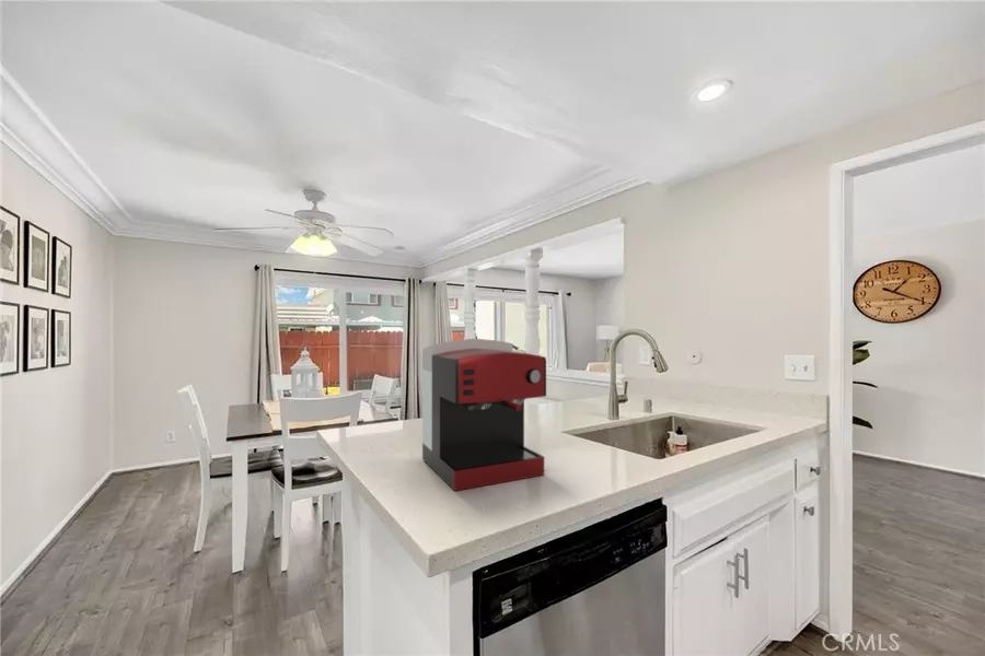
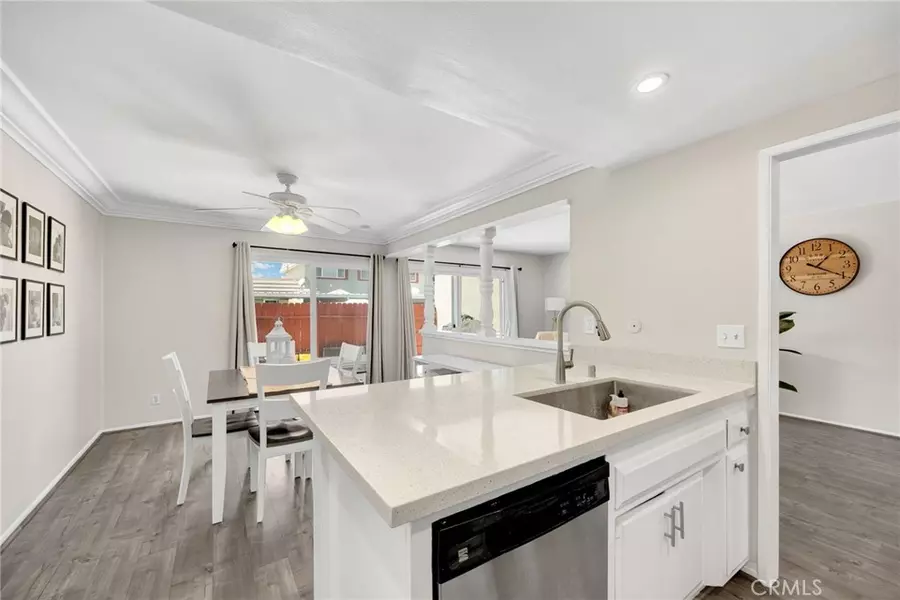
- coffee maker (486, 405)
